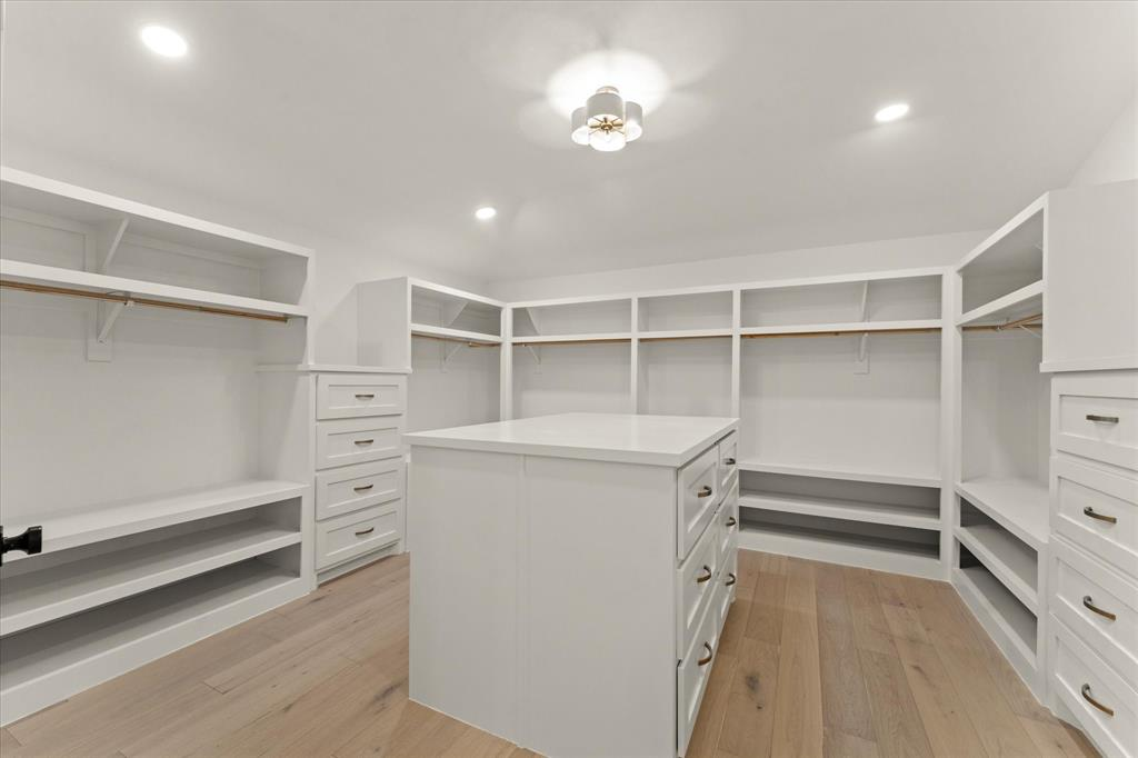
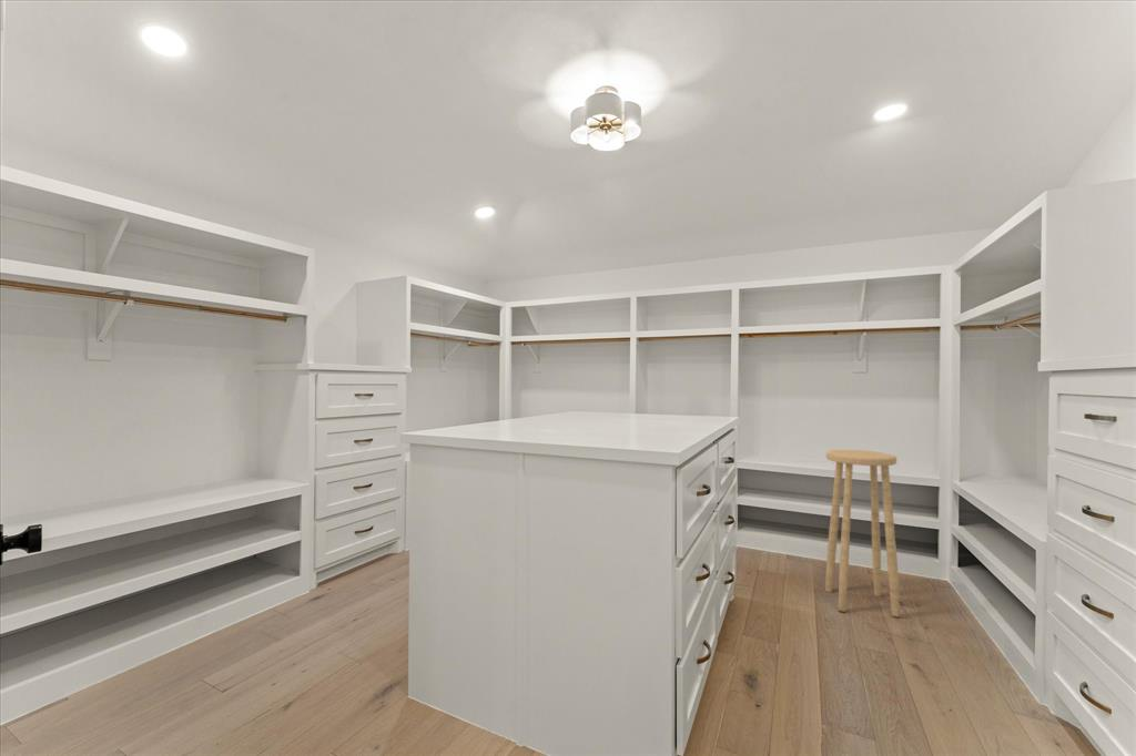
+ stool (849, 528)
